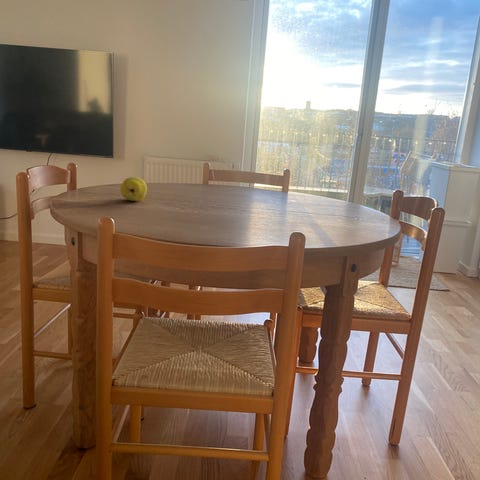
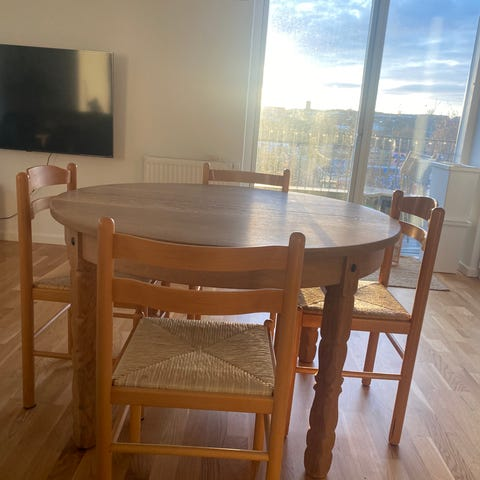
- fruit (133, 189)
